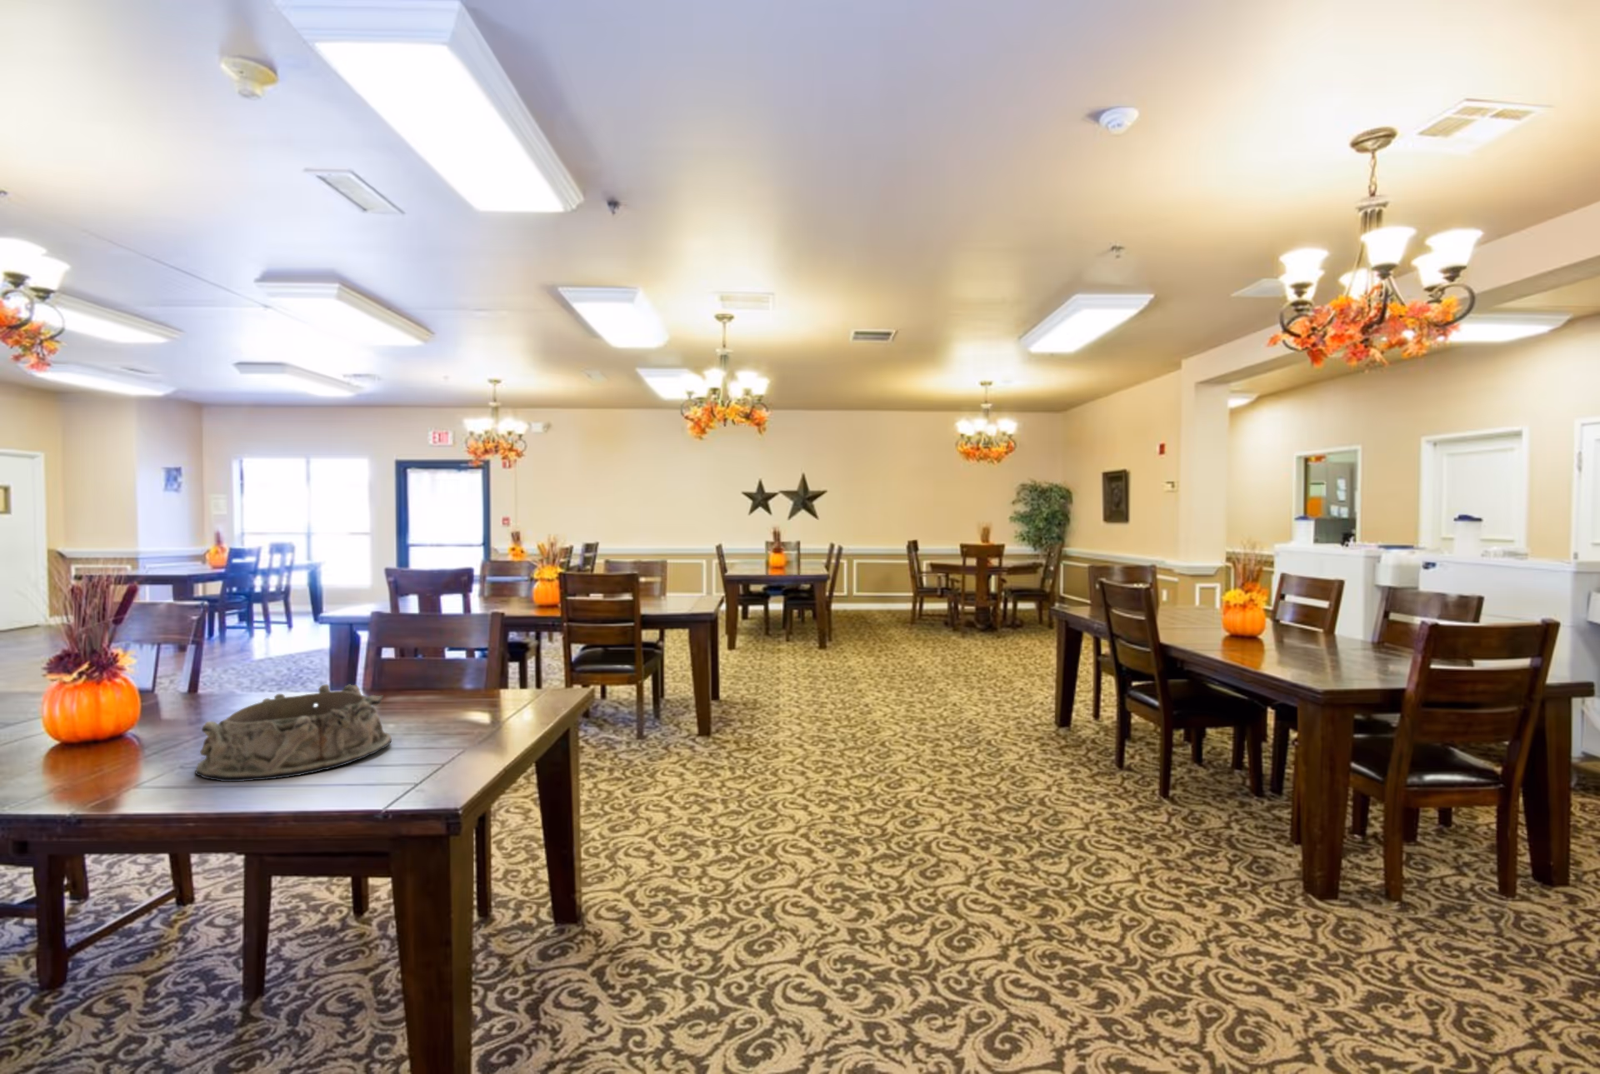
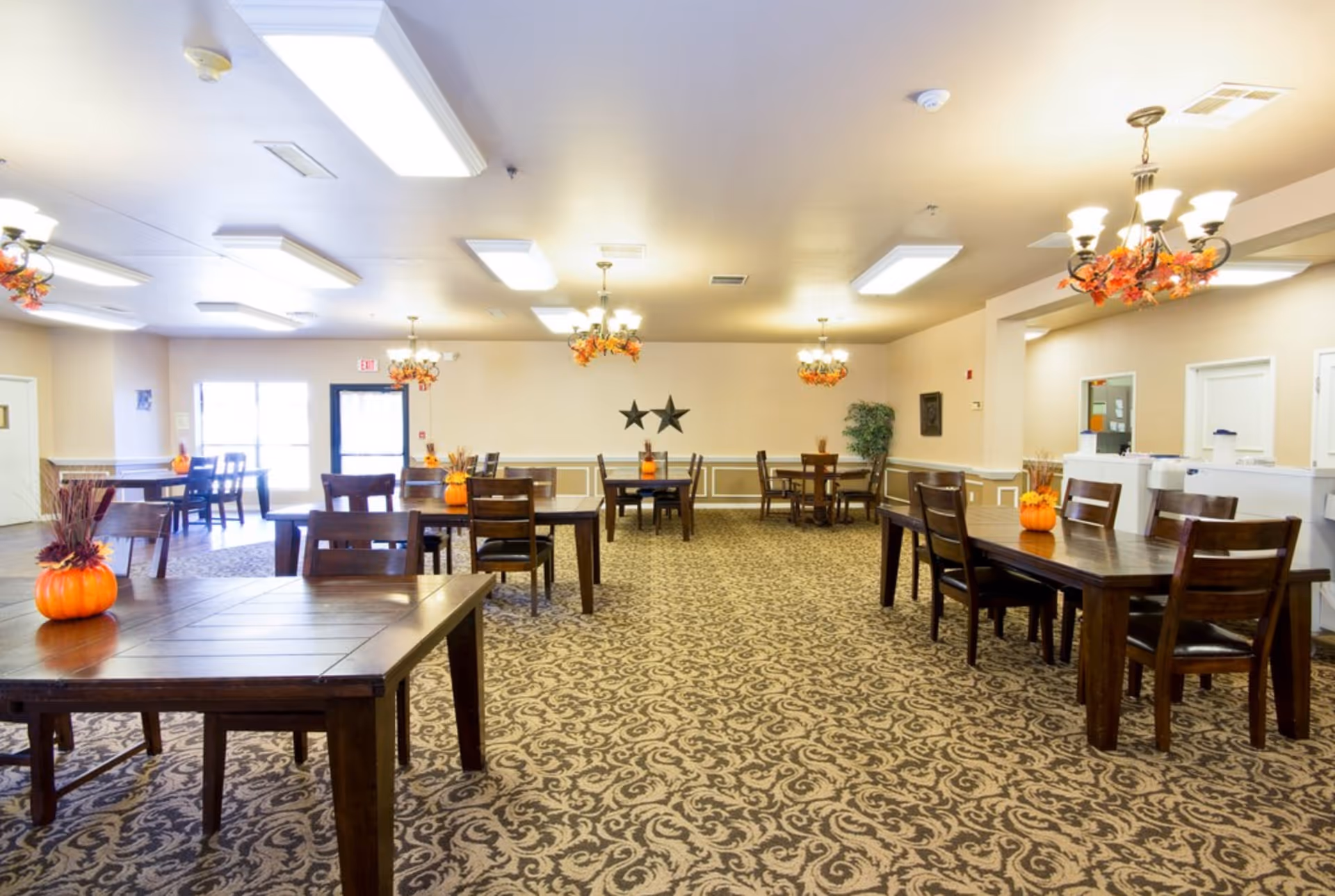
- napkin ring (302, 728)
